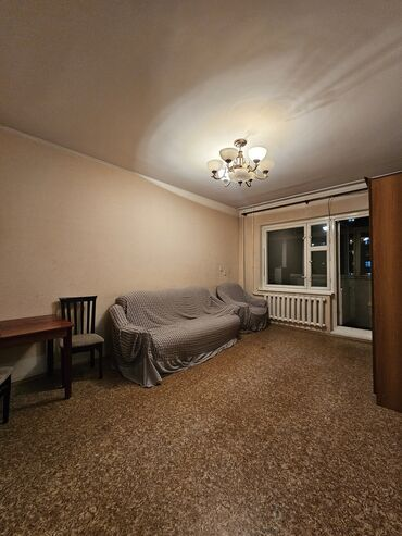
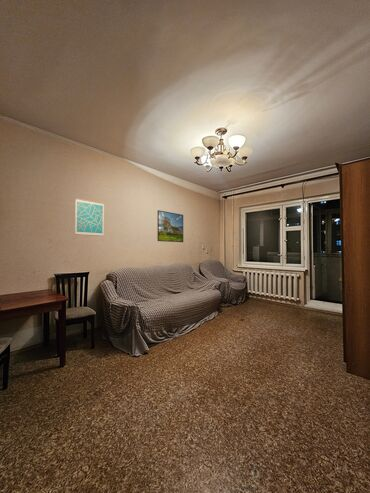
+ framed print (171, 227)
+ wall art (90, 218)
